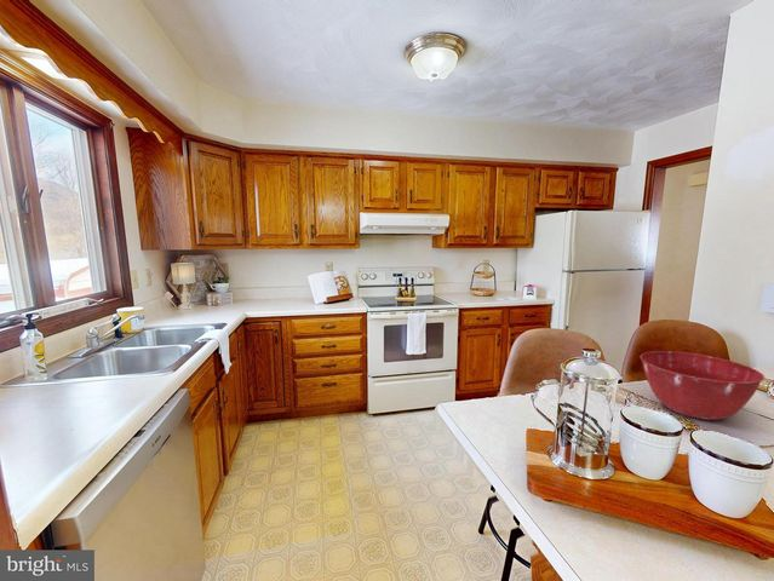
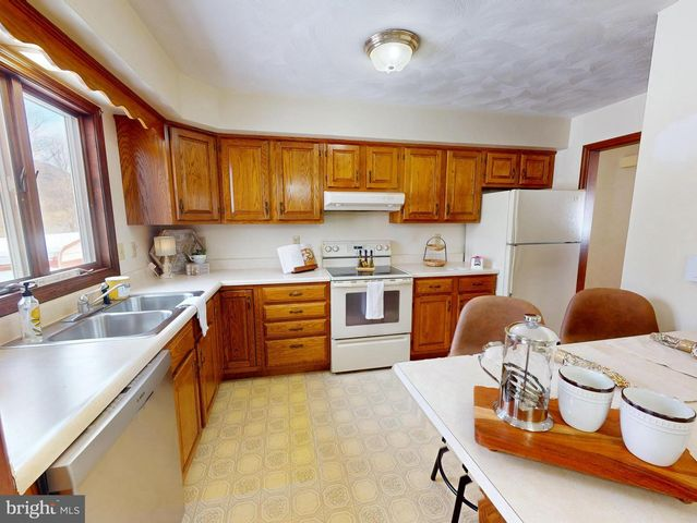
- mixing bowl (693, 386)
